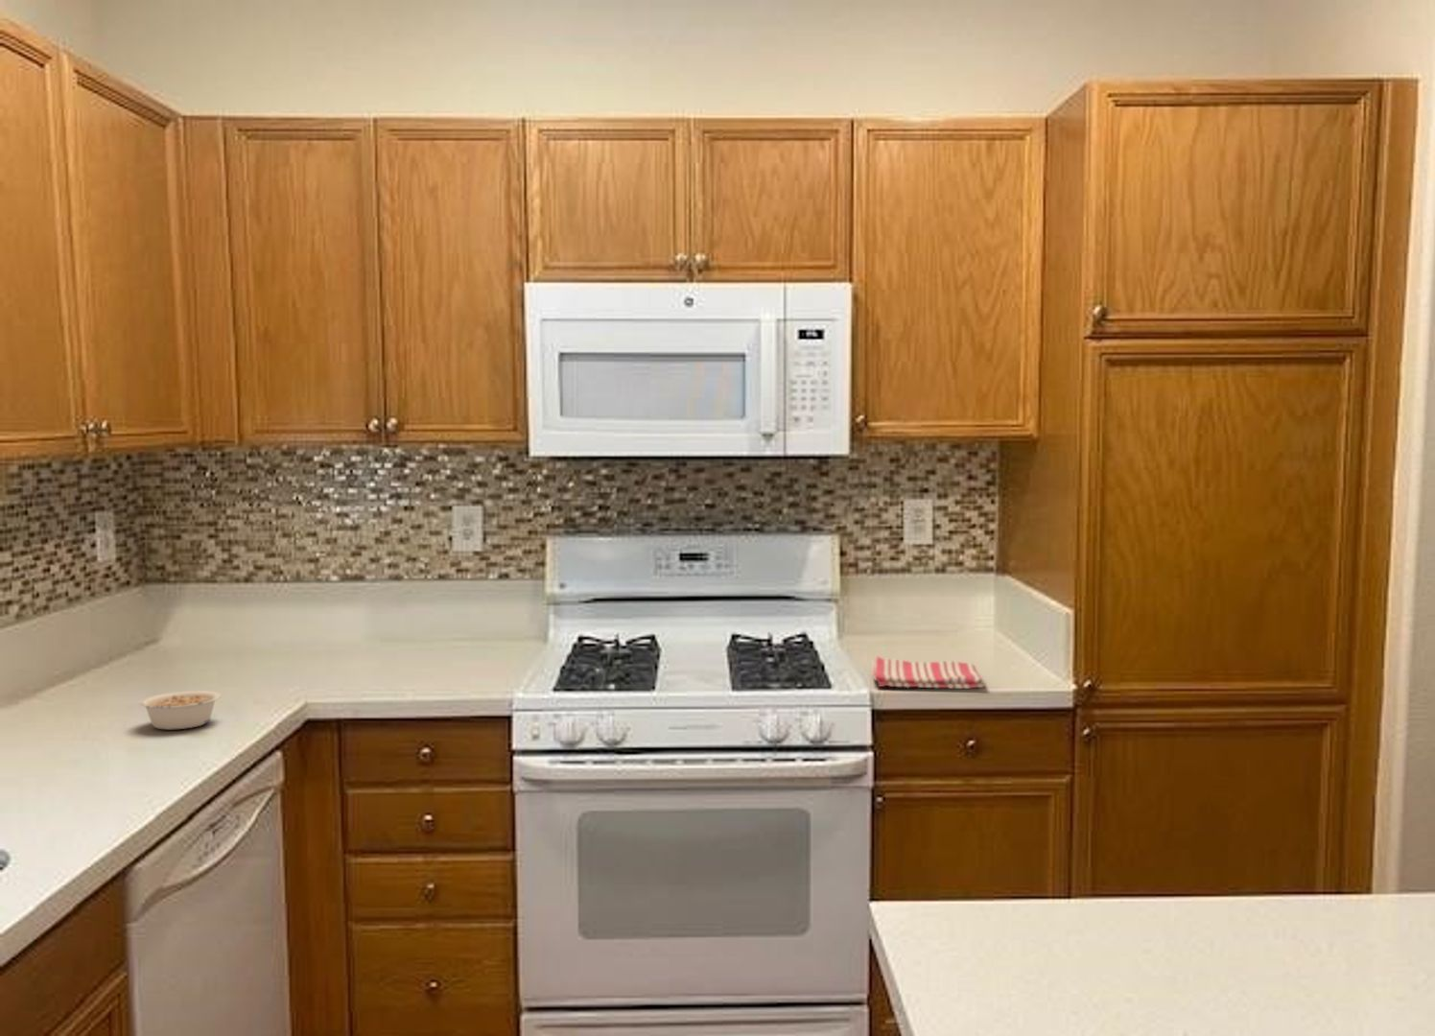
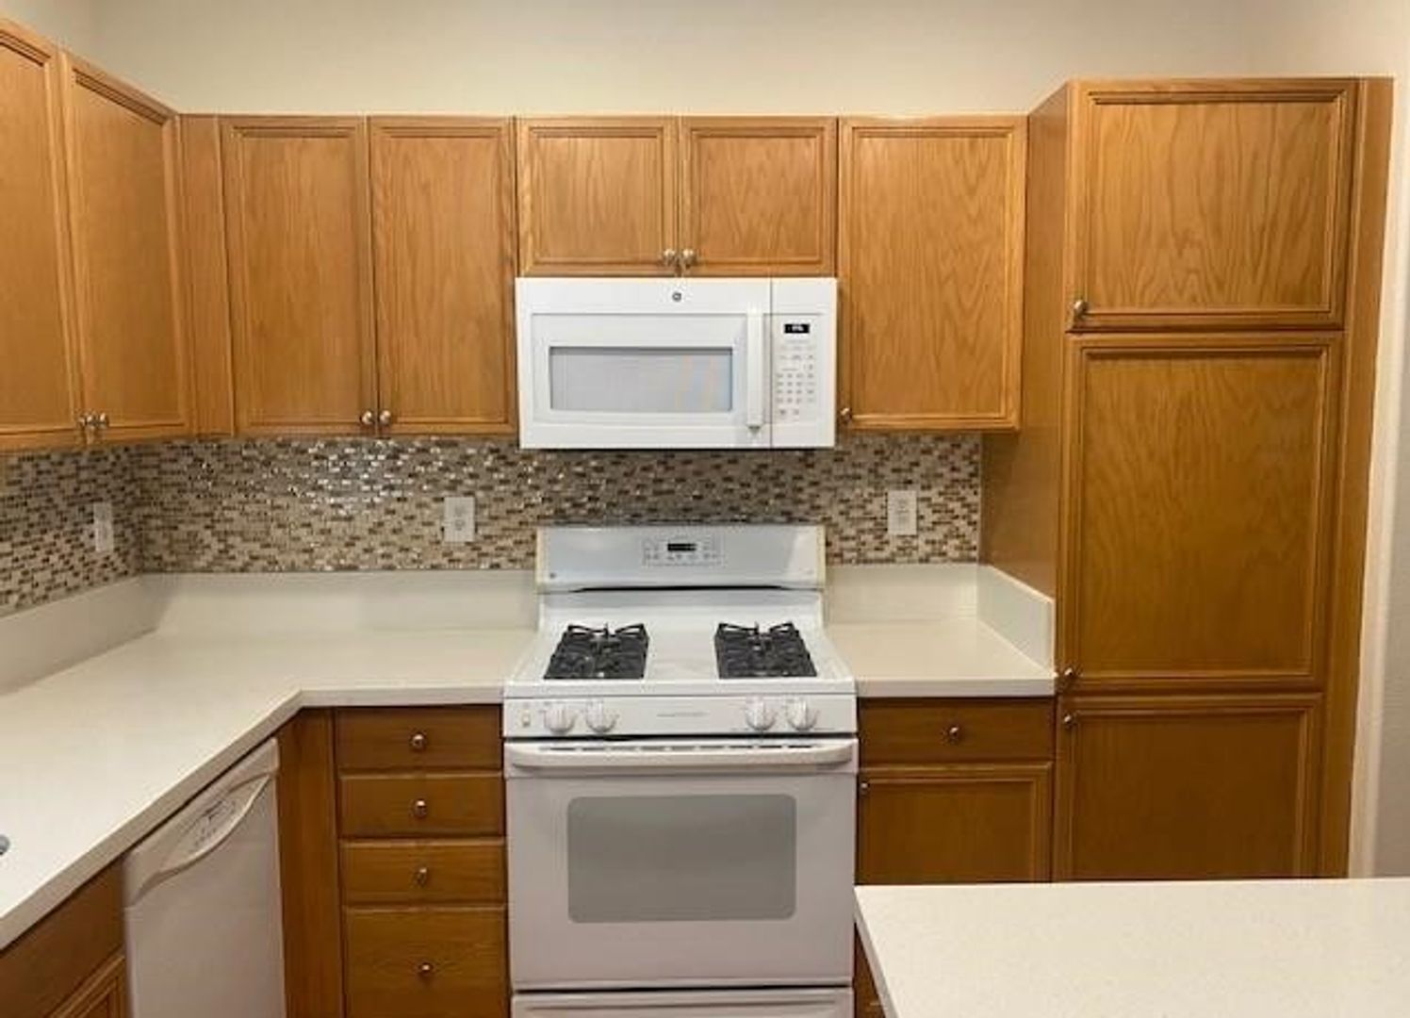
- dish towel (927, 673)
- legume (183, 708)
